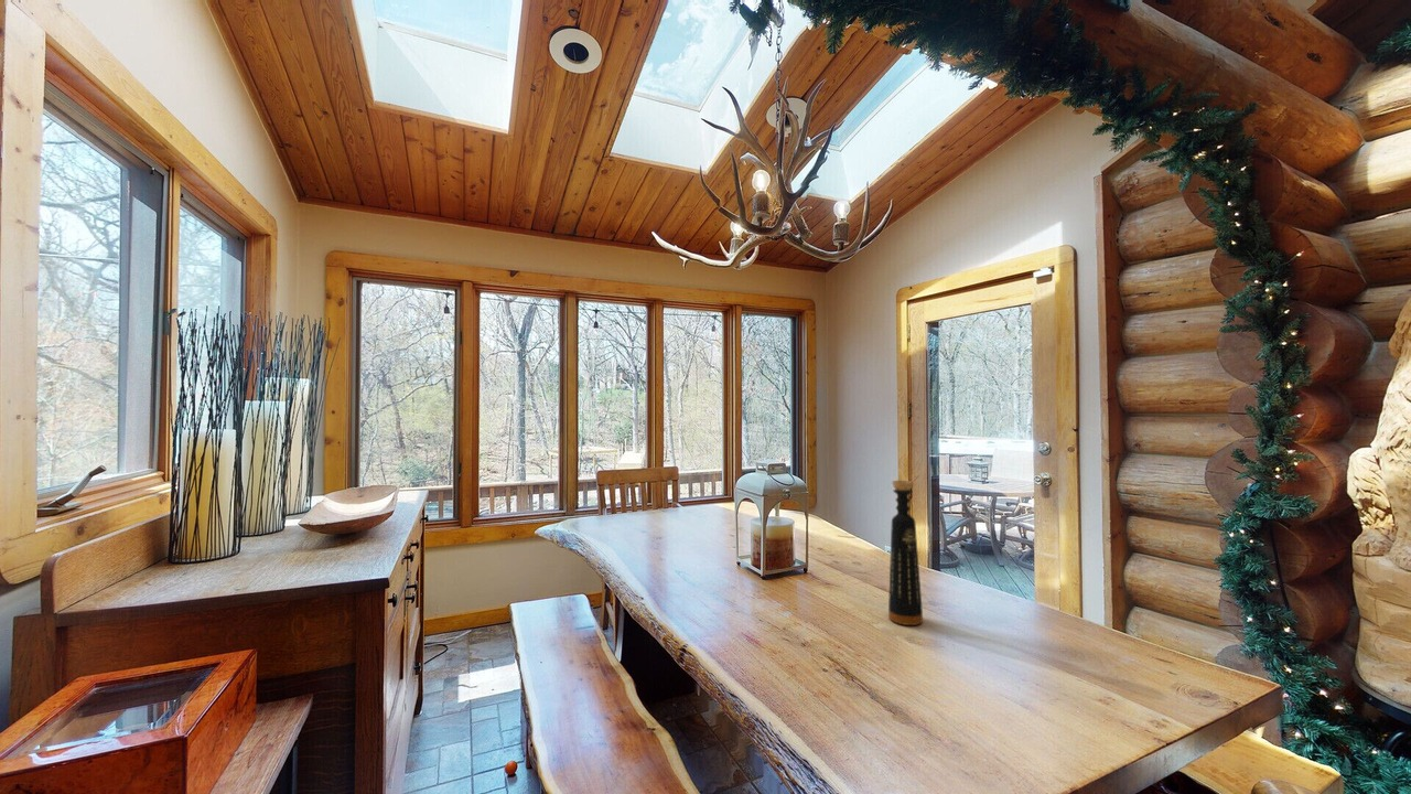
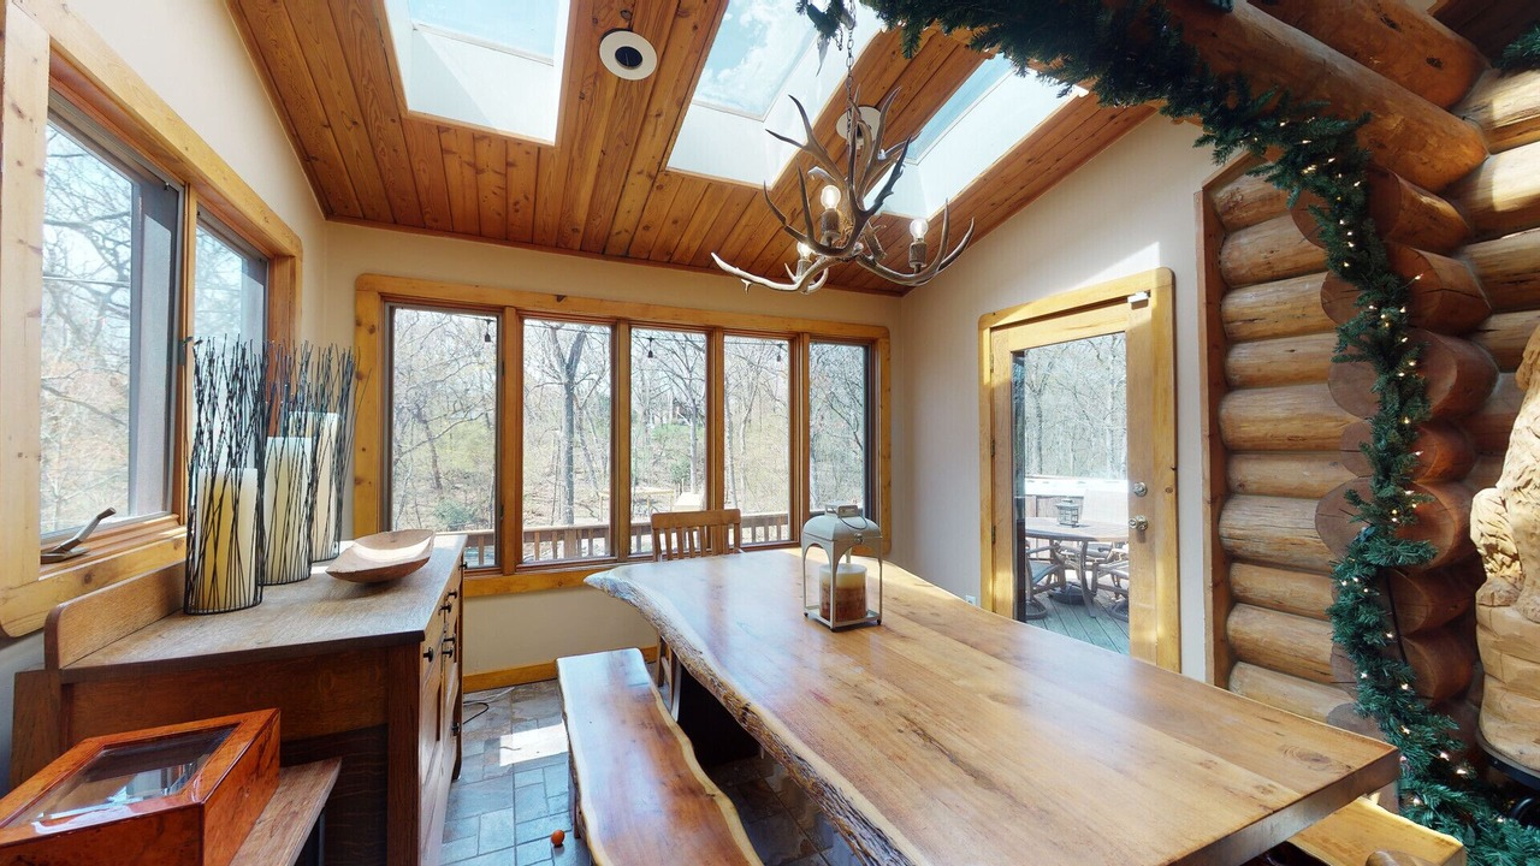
- bottle (904, 550)
